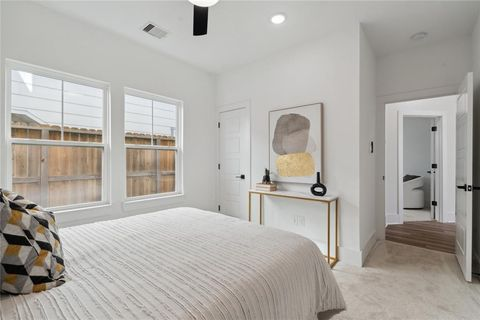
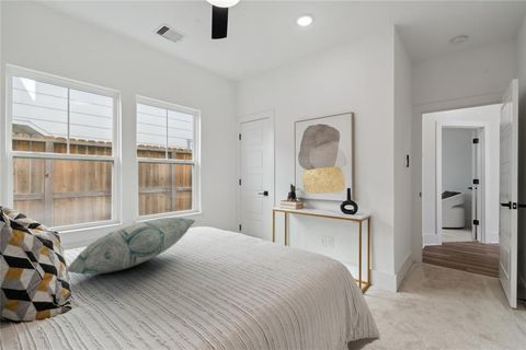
+ decorative pillow (141, 243)
